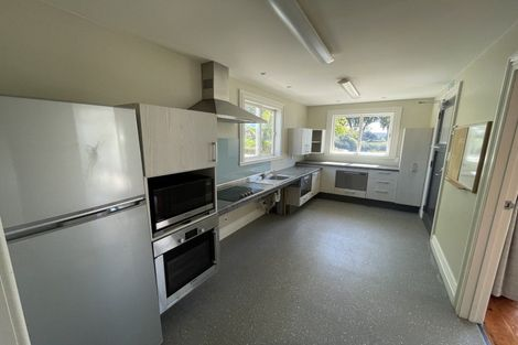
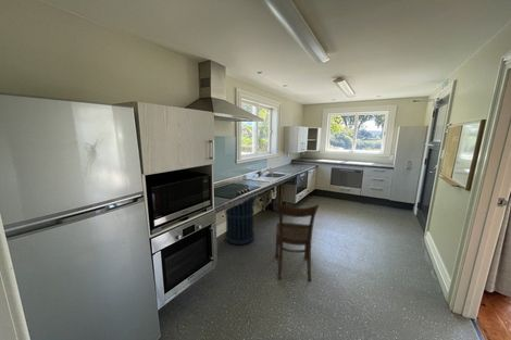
+ trash can (239, 215)
+ chair (294, 235)
